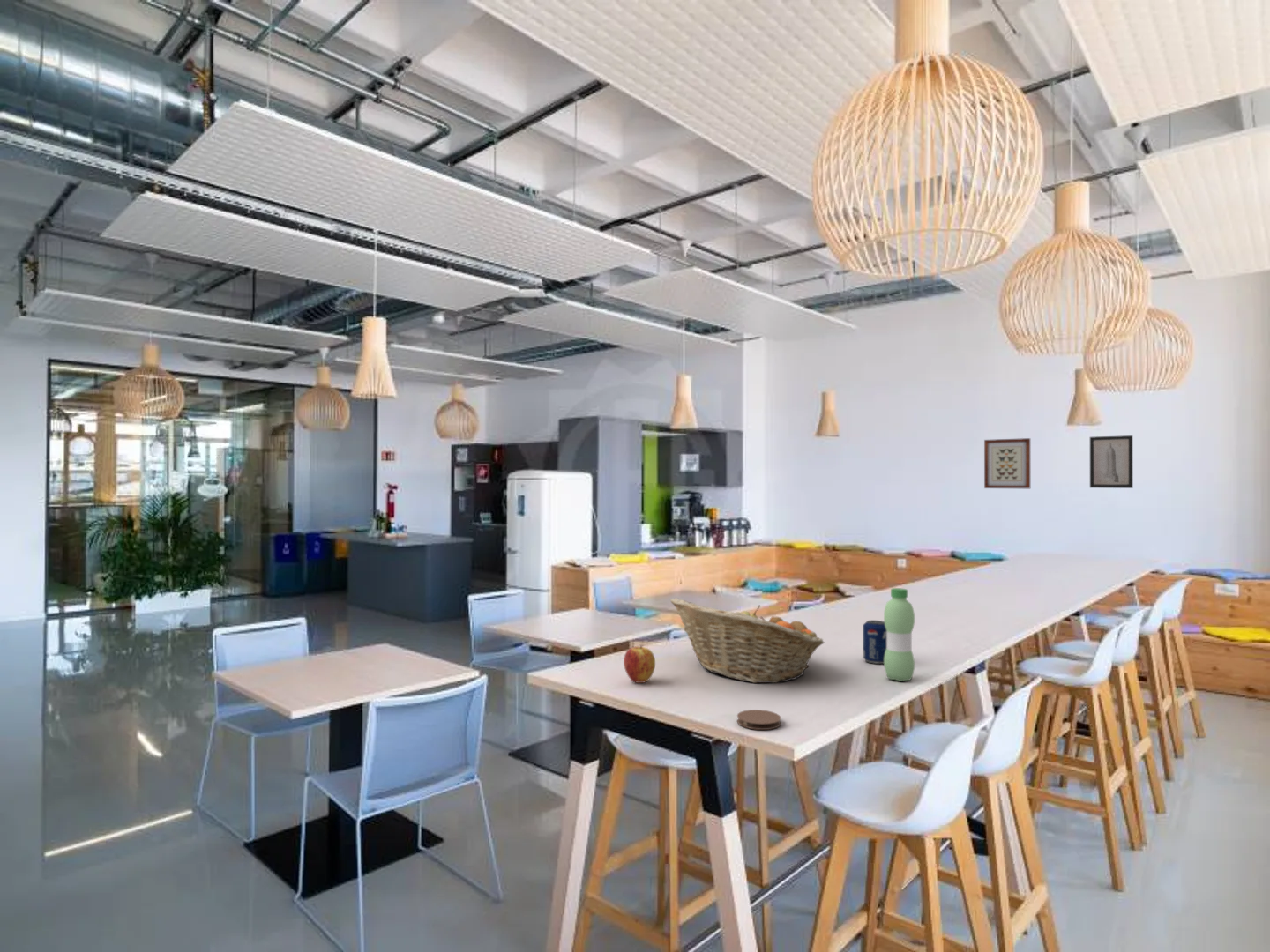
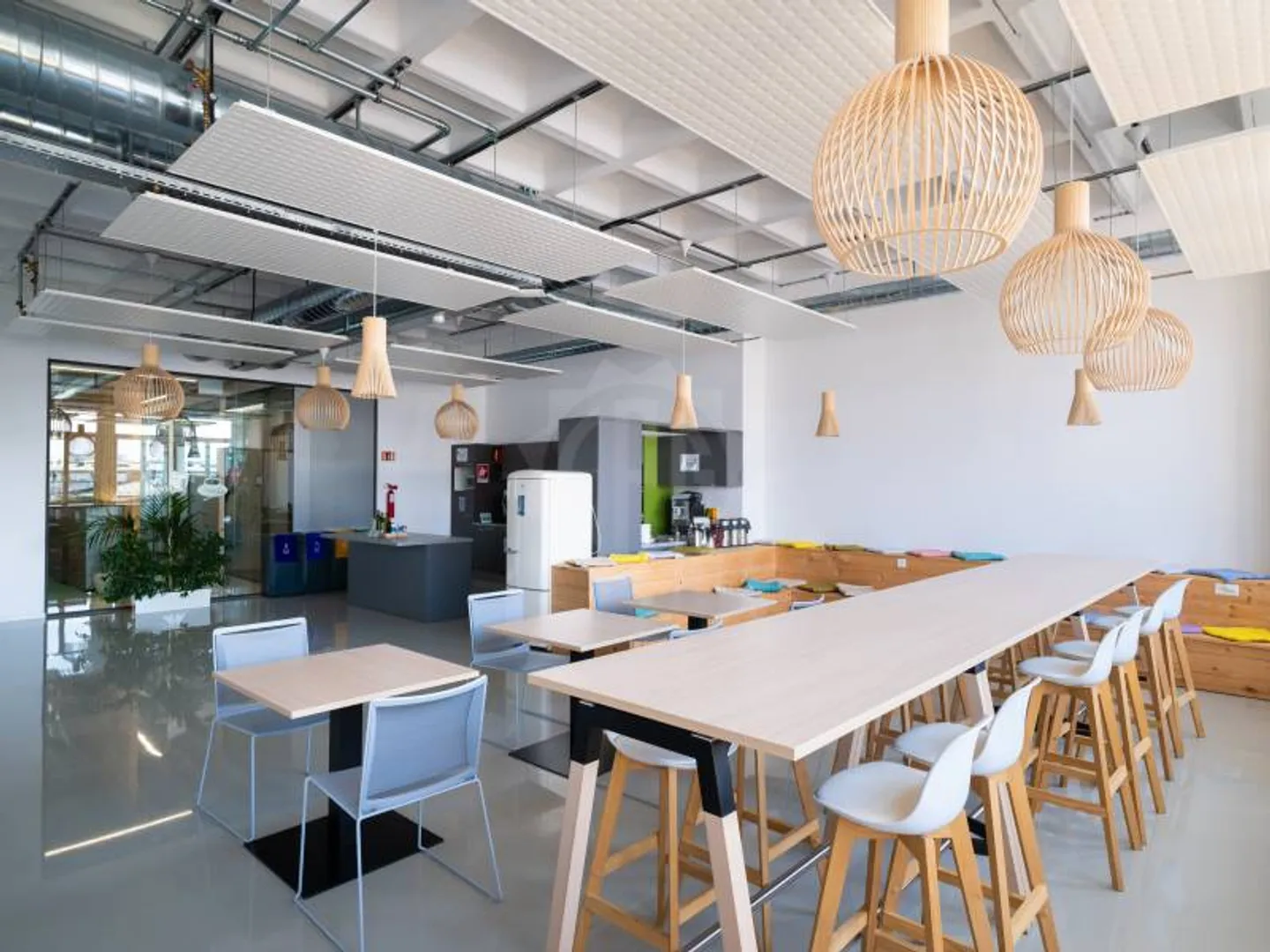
- beverage can (876, 641)
- fruit basket (743, 633)
- wall art (1006, 464)
- wall art (1110, 462)
- apple (639, 663)
- coaster (758, 719)
- water bottle (899, 634)
